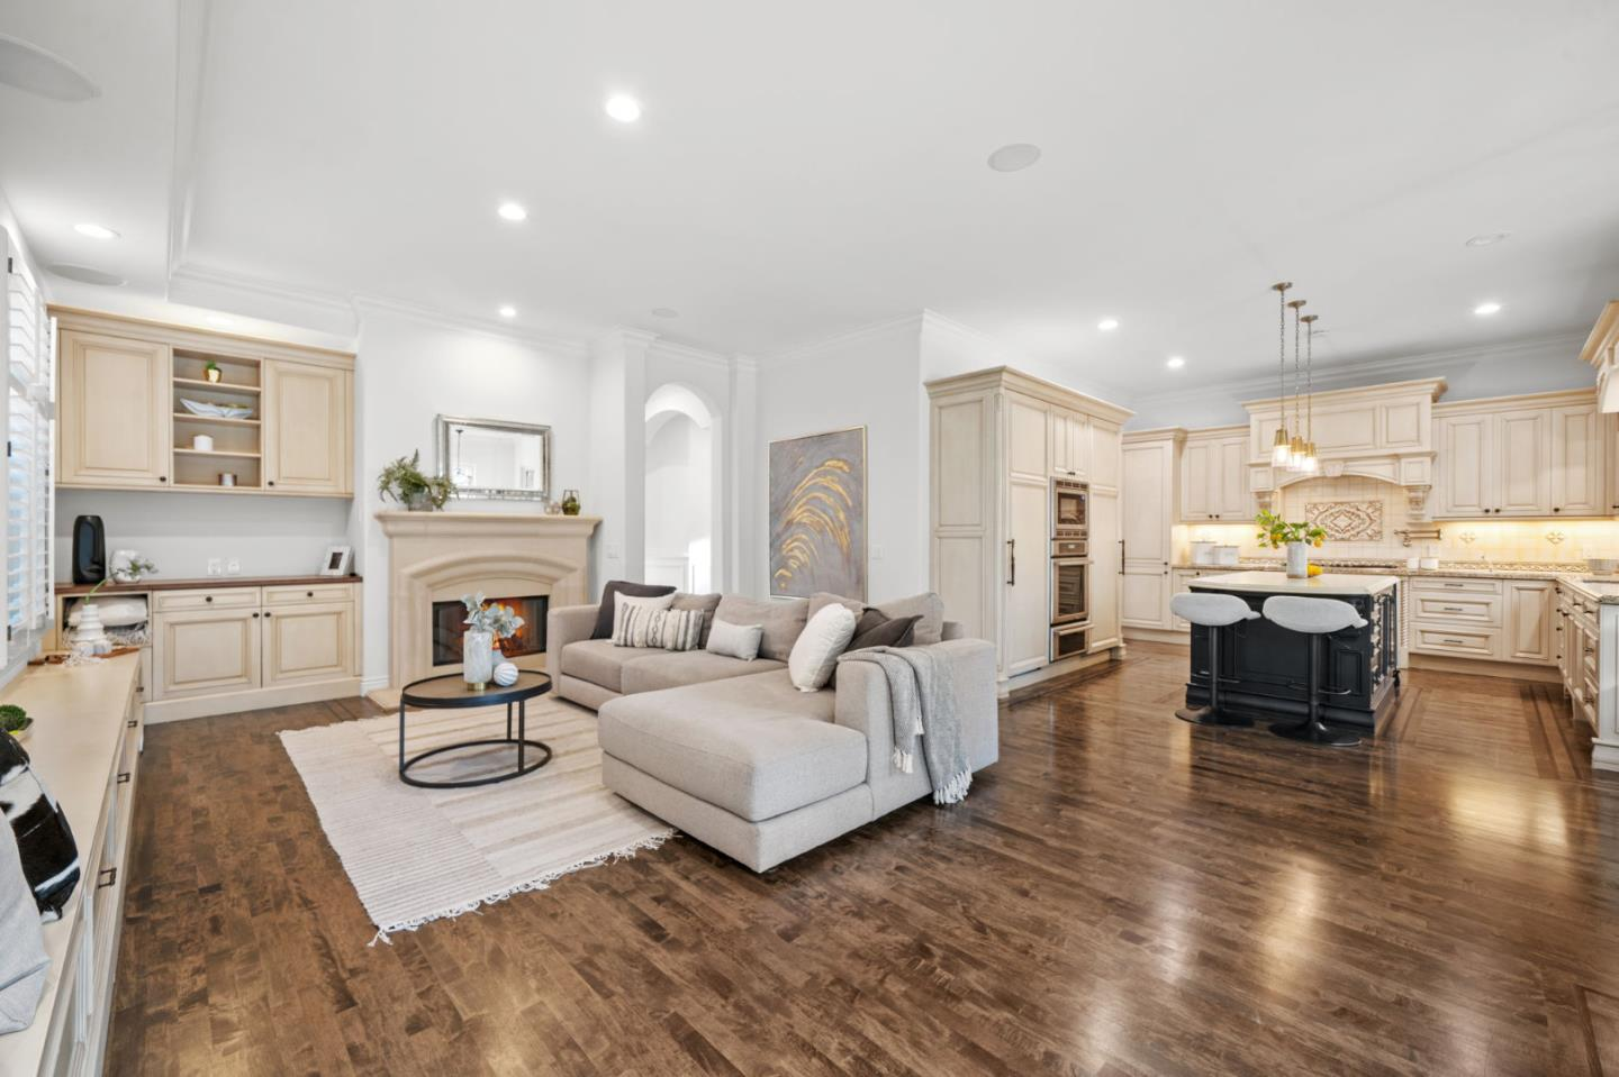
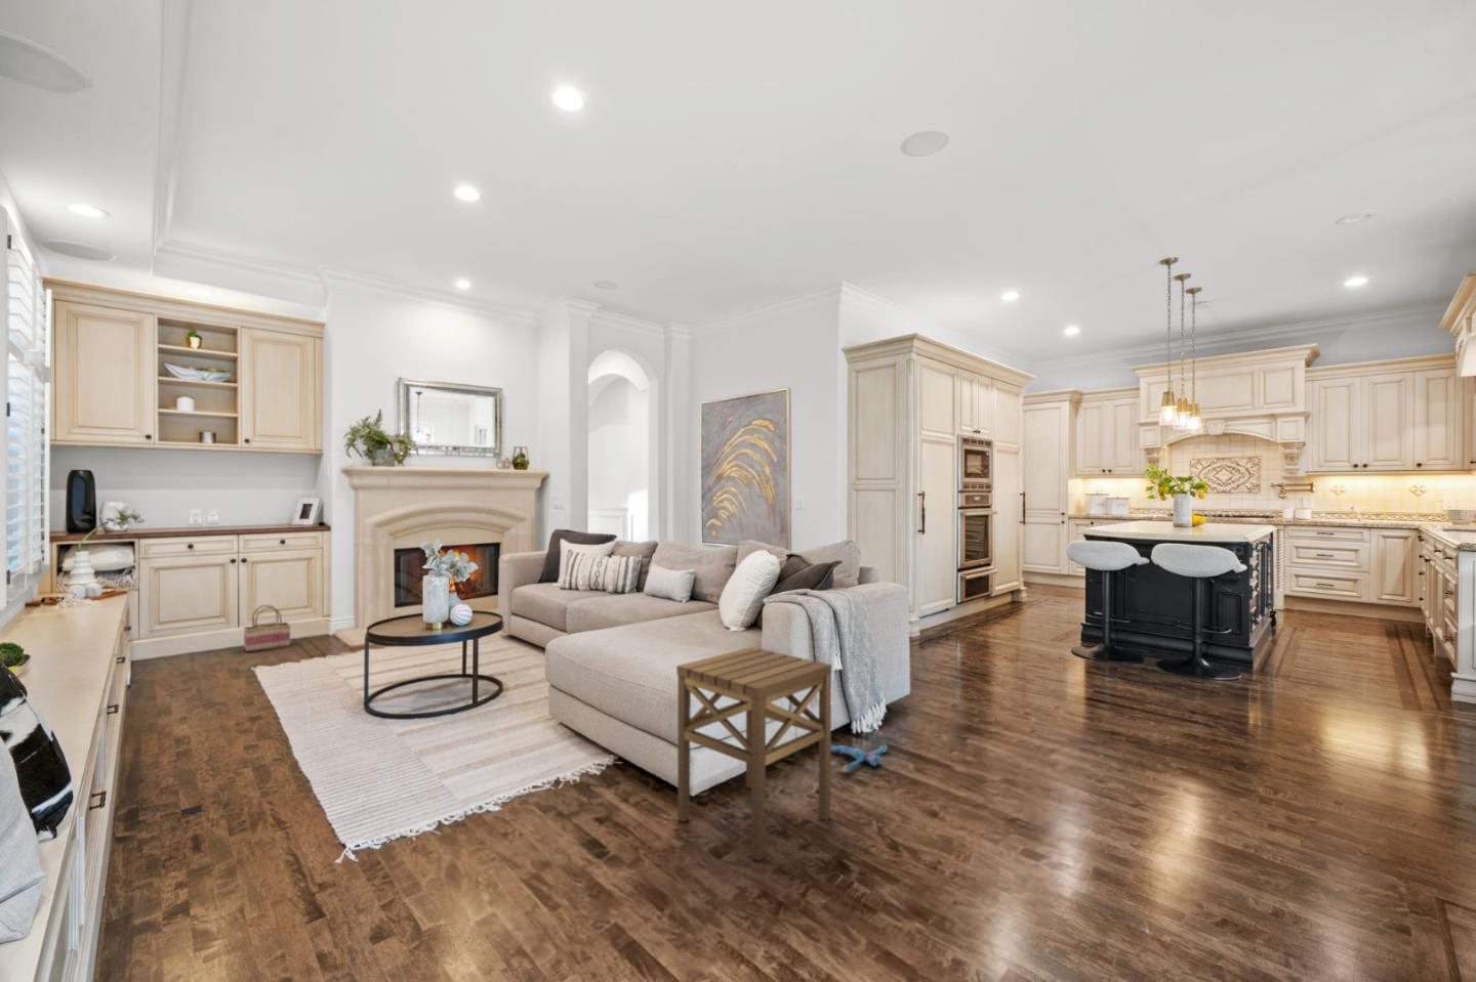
+ plush toy (851, 752)
+ basket (266, 627)
+ side table (753, 741)
